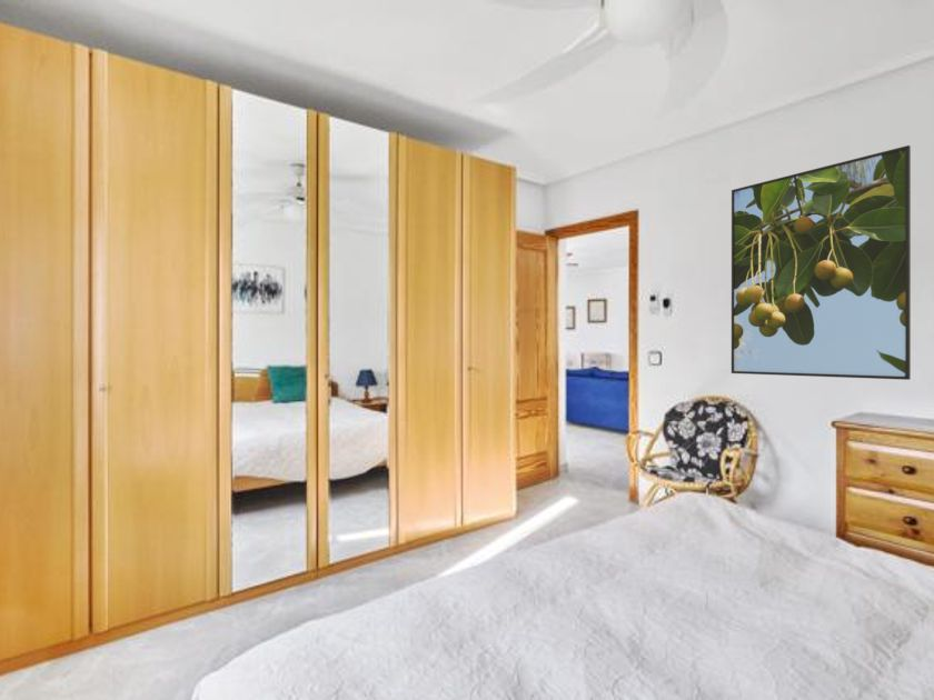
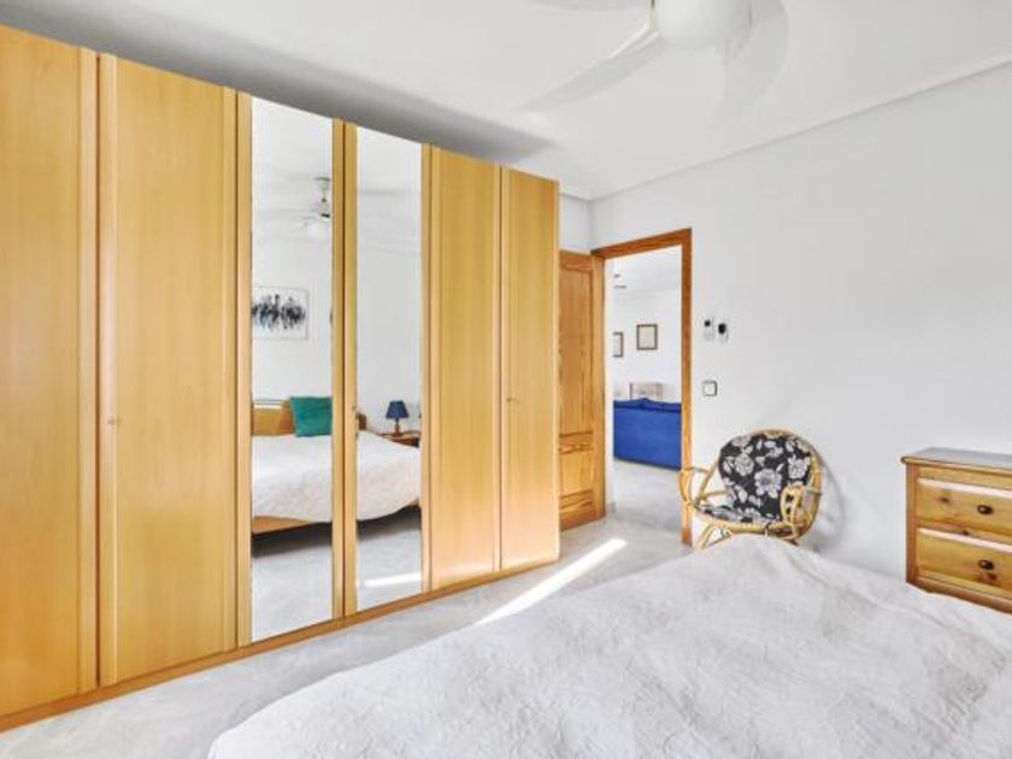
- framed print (809, 272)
